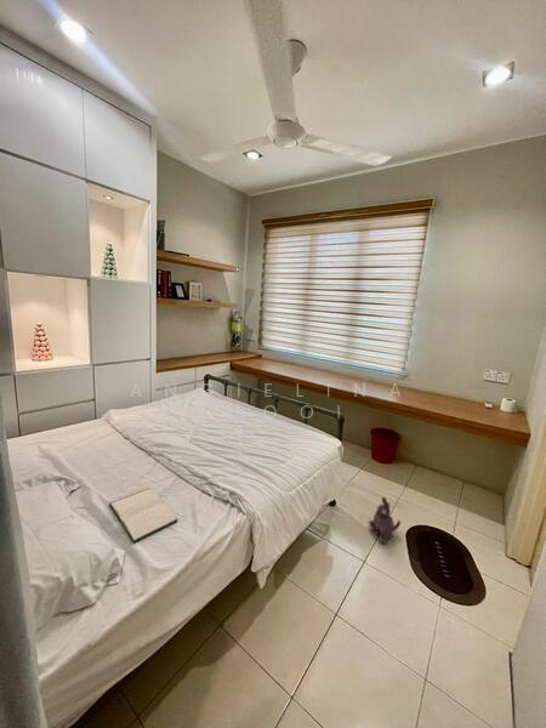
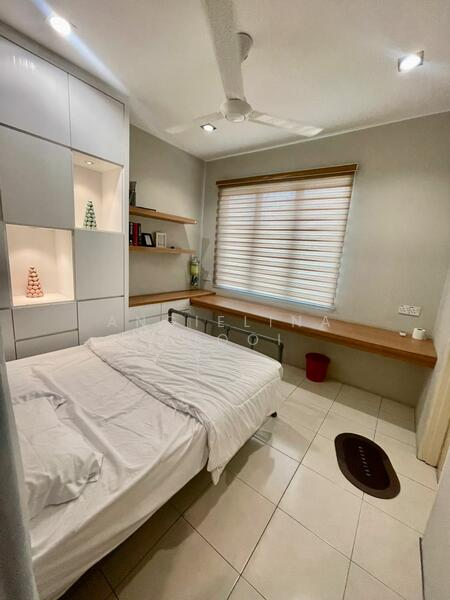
- hardback book (142, 510)
- plush toy (387, 517)
